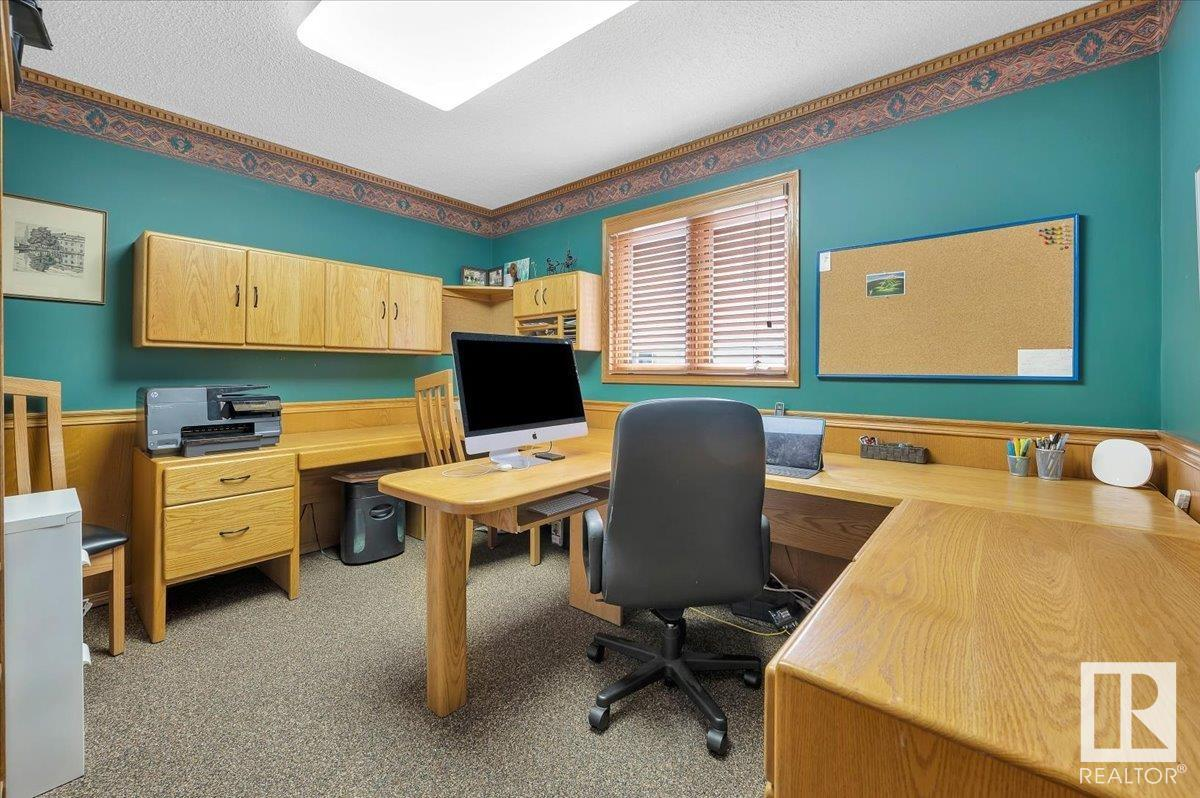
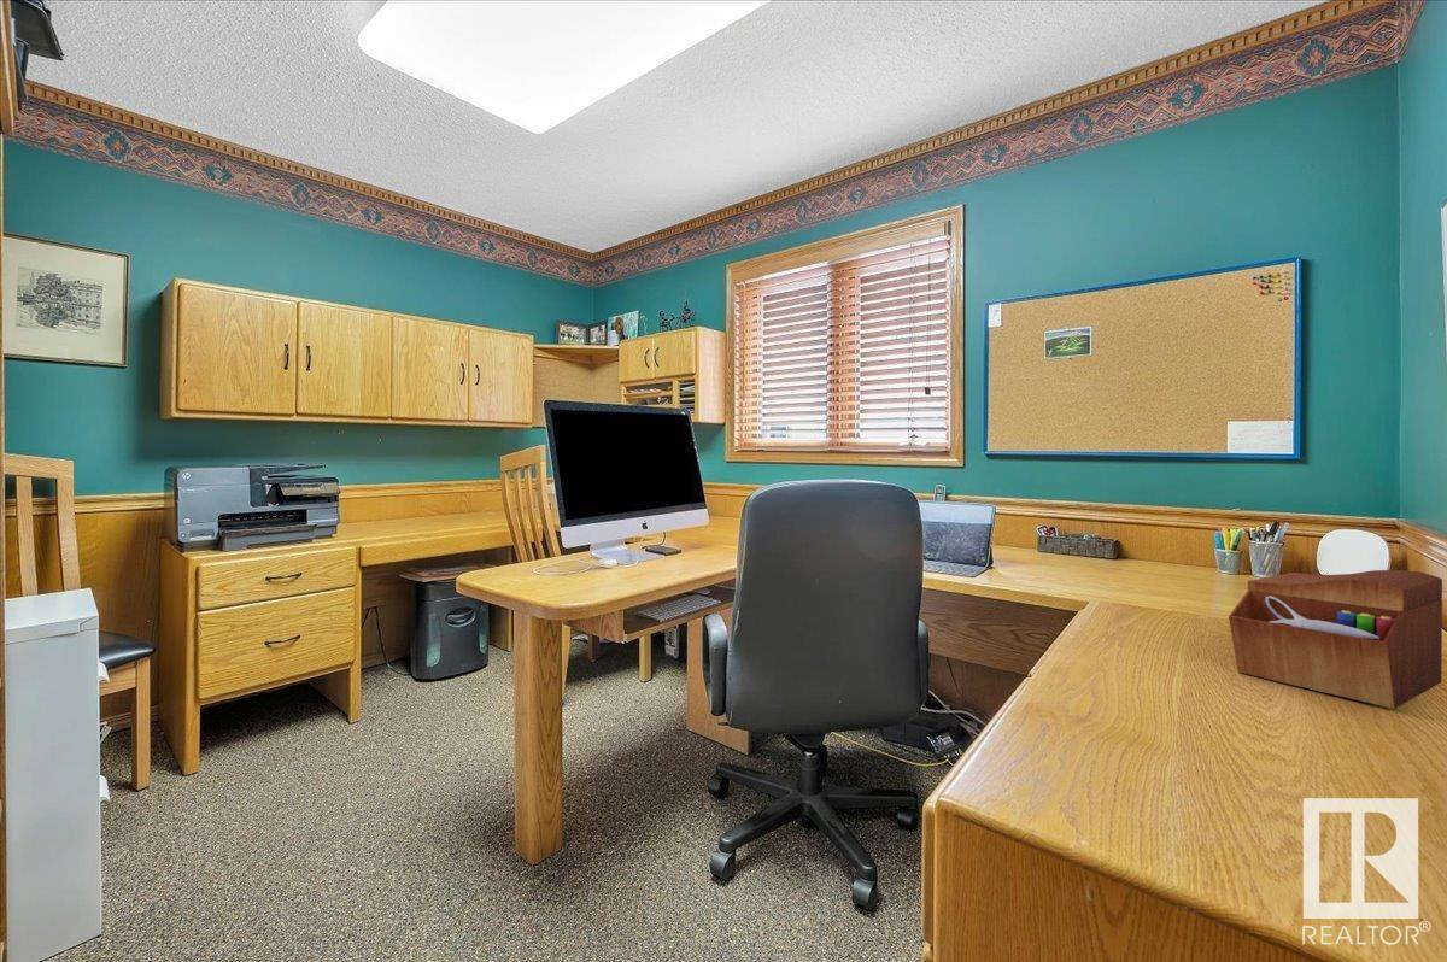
+ sewing box (1328, 624)
